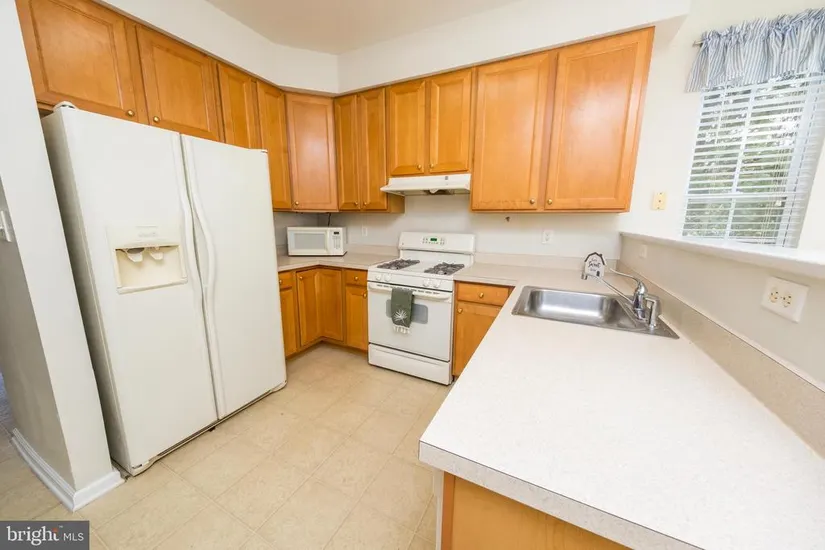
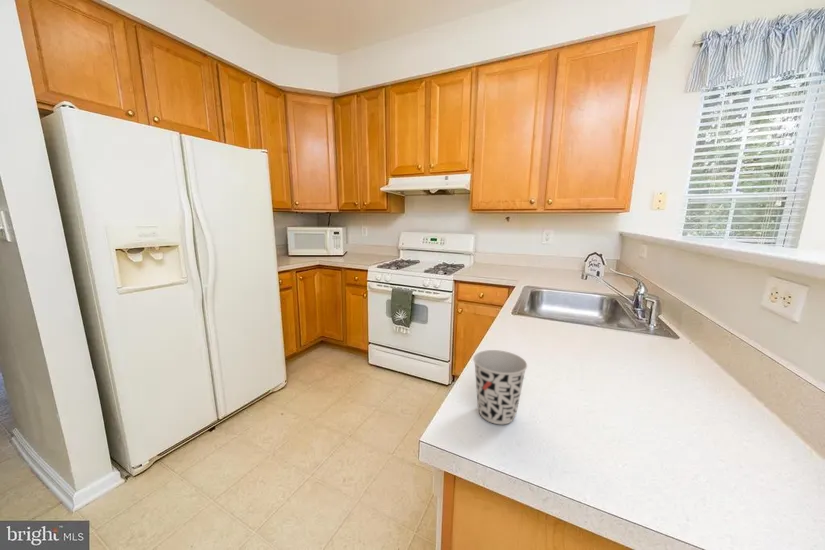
+ cup (498, 387)
